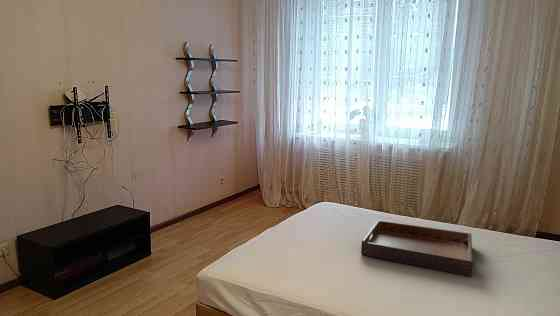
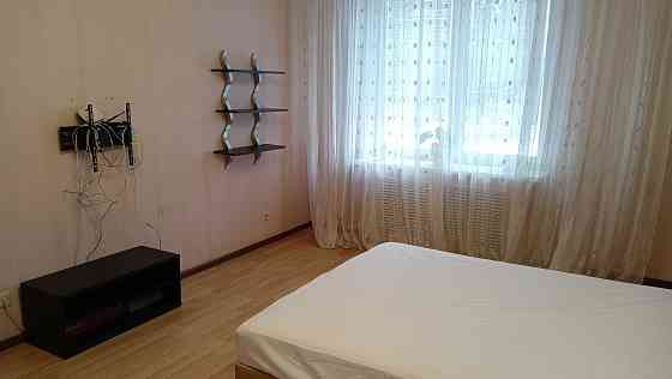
- serving tray (417, 243)
